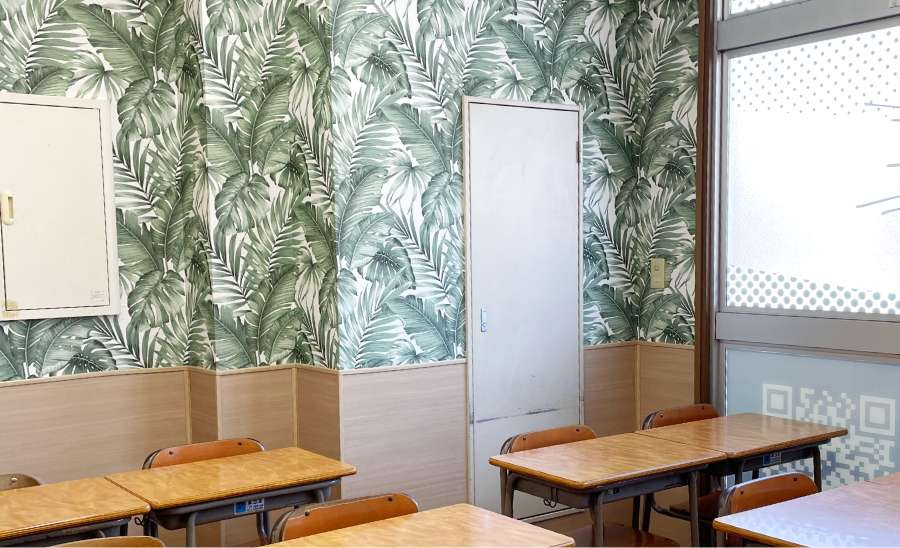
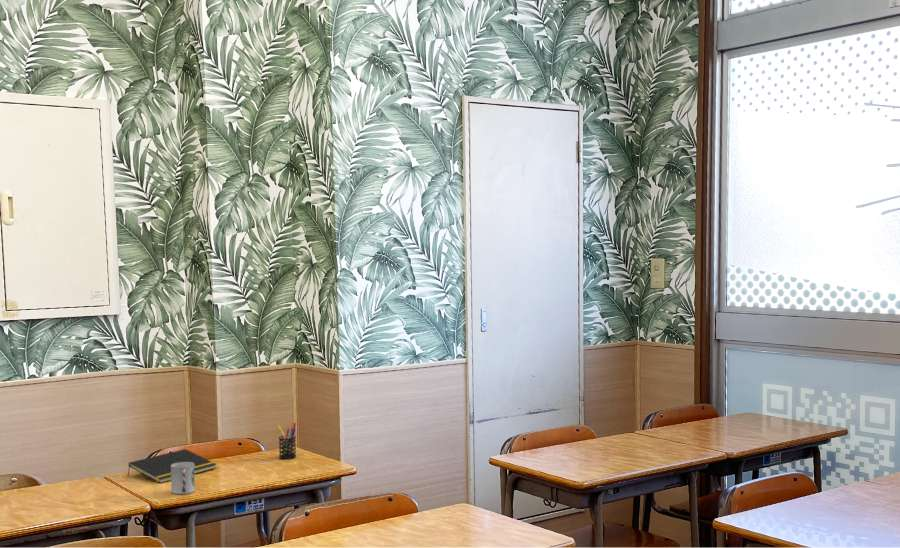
+ pen holder (289, 439)
+ notepad (173, 463)
+ cup (183, 479)
